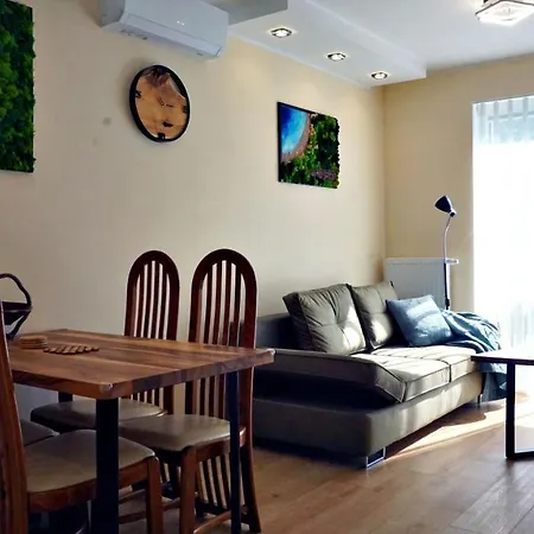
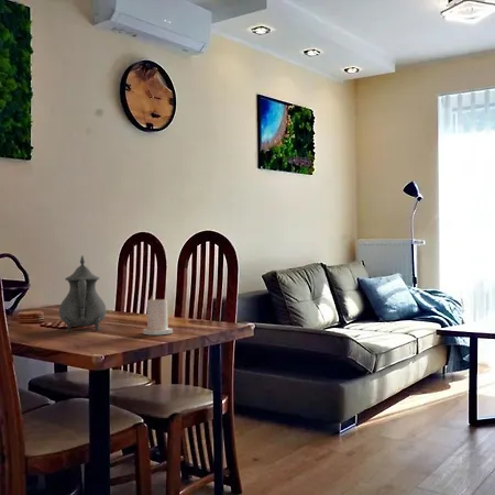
+ teapot (82, 292)
+ candle (157, 314)
